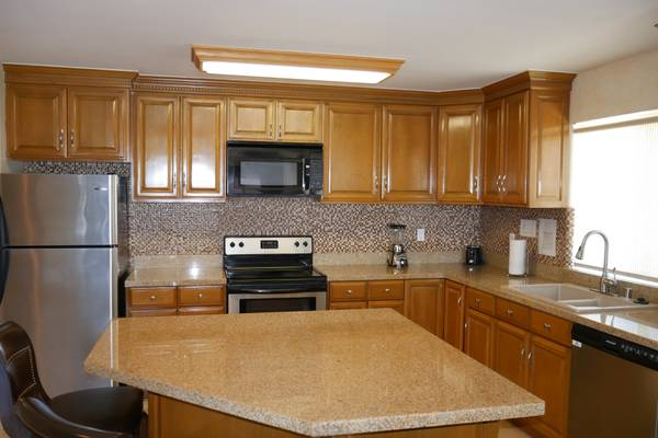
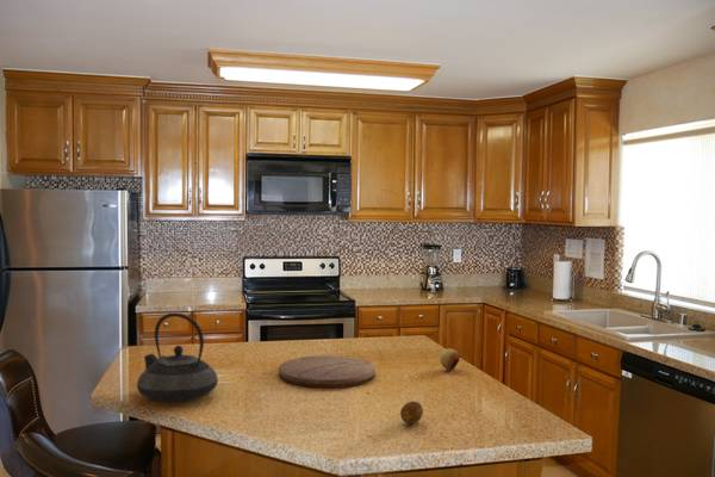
+ fruit (411, 413)
+ fruit (449, 359)
+ cutting board (327, 370)
+ teapot (175, 354)
